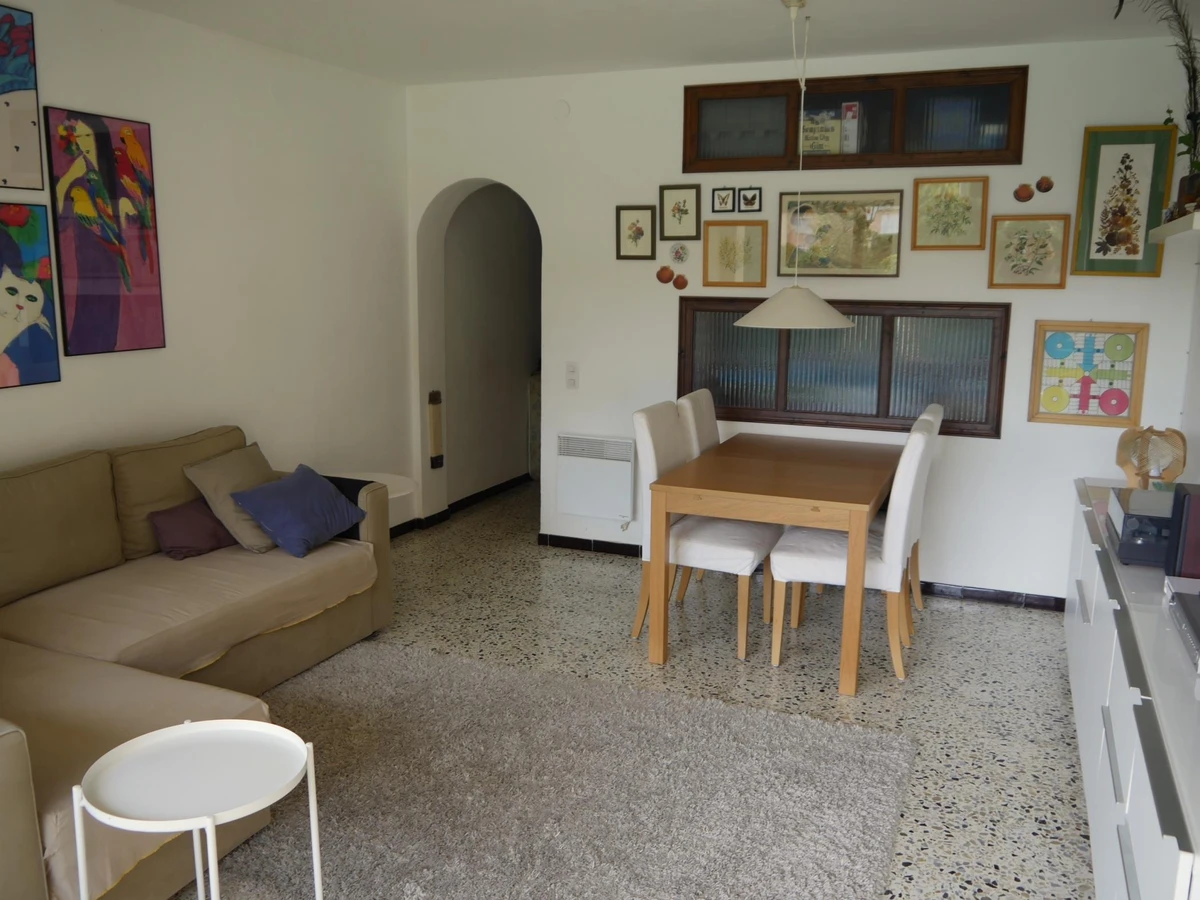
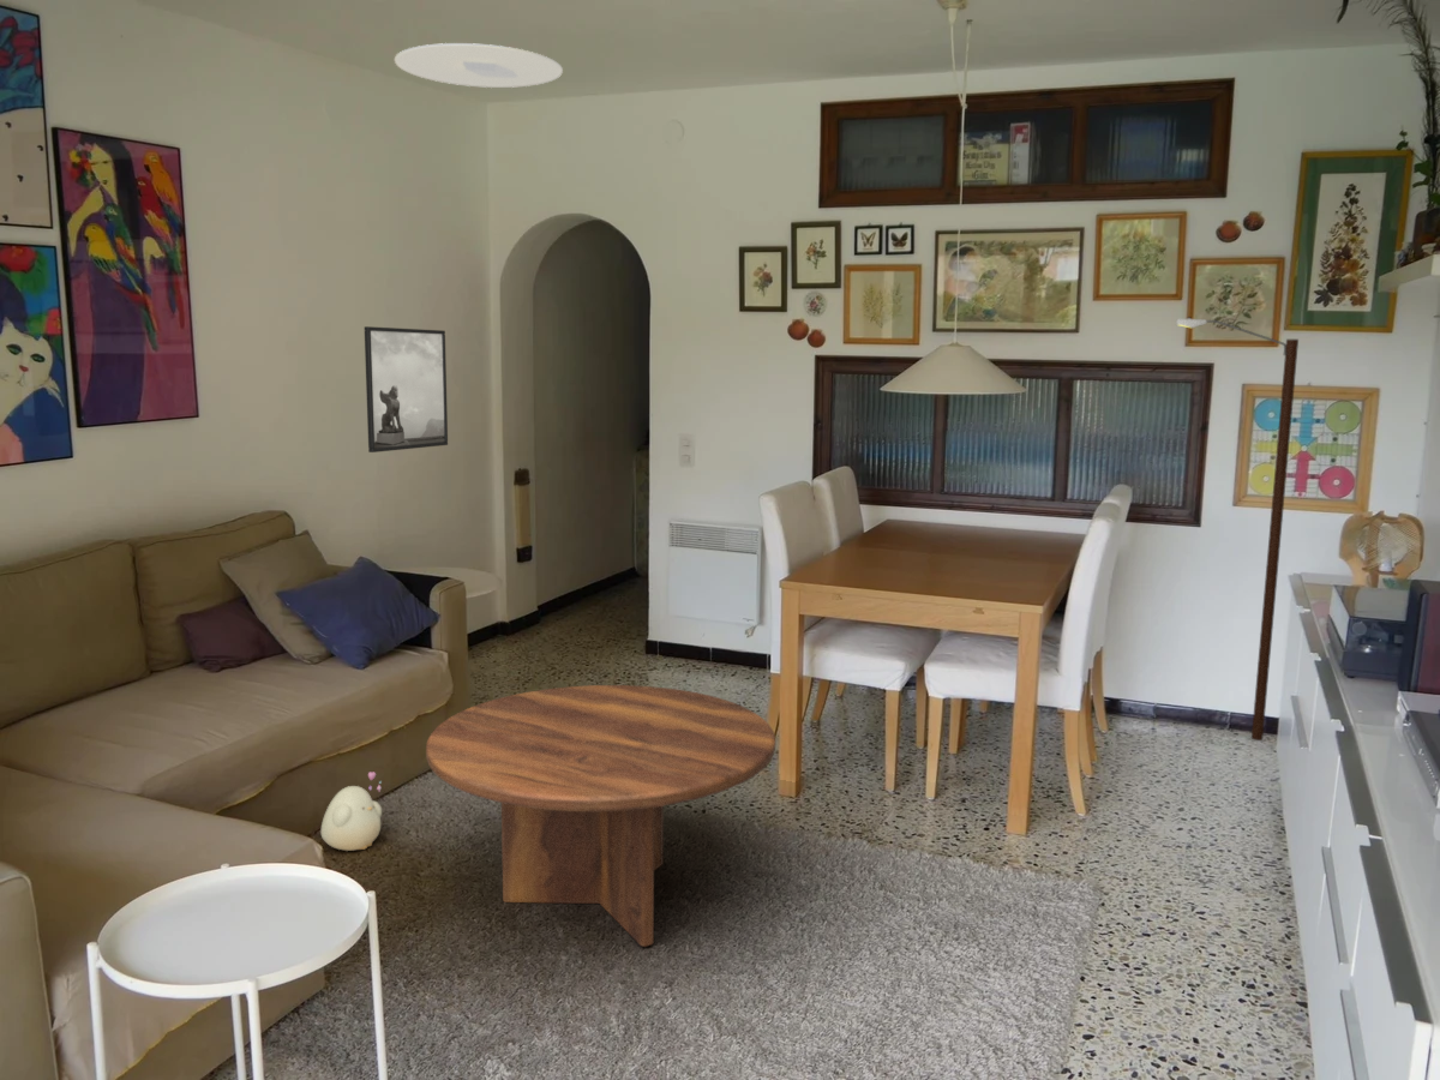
+ ceiling light (479, 58)
+ coffee table (604, 817)
+ street lamp (1268, 539)
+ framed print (408, 389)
+ plush toy (350, 810)
